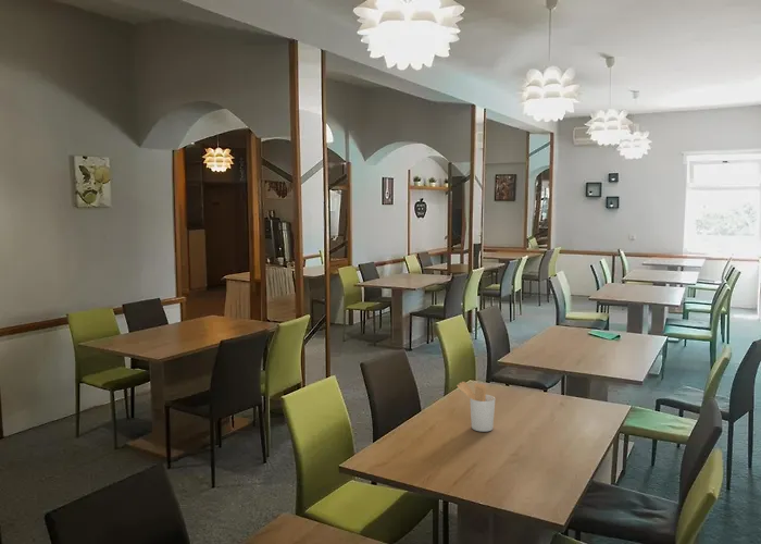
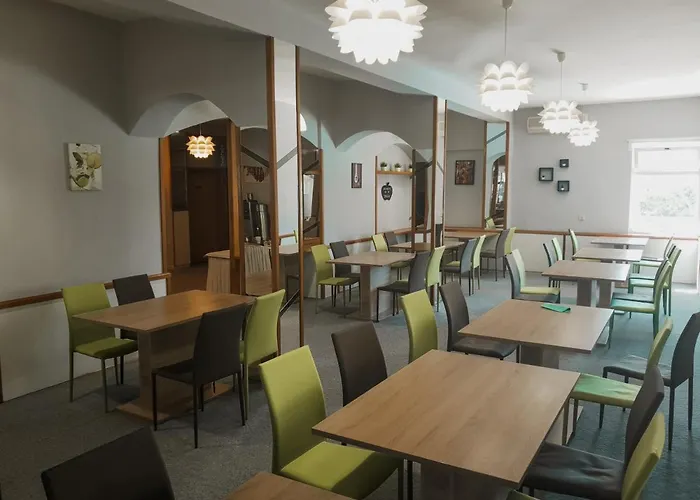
- utensil holder (475, 405)
